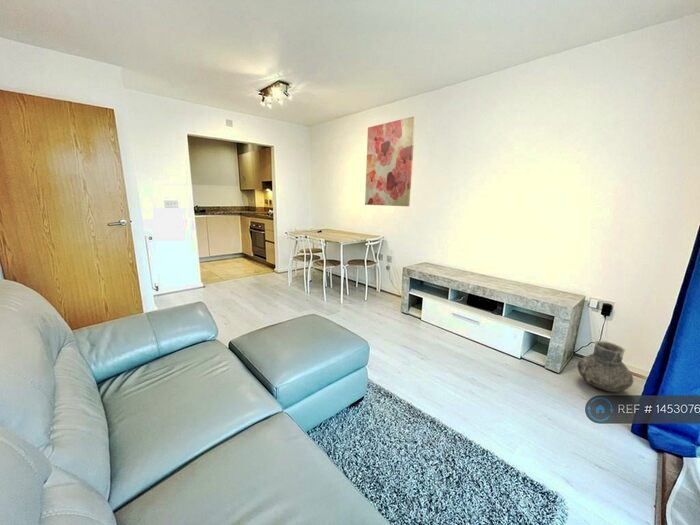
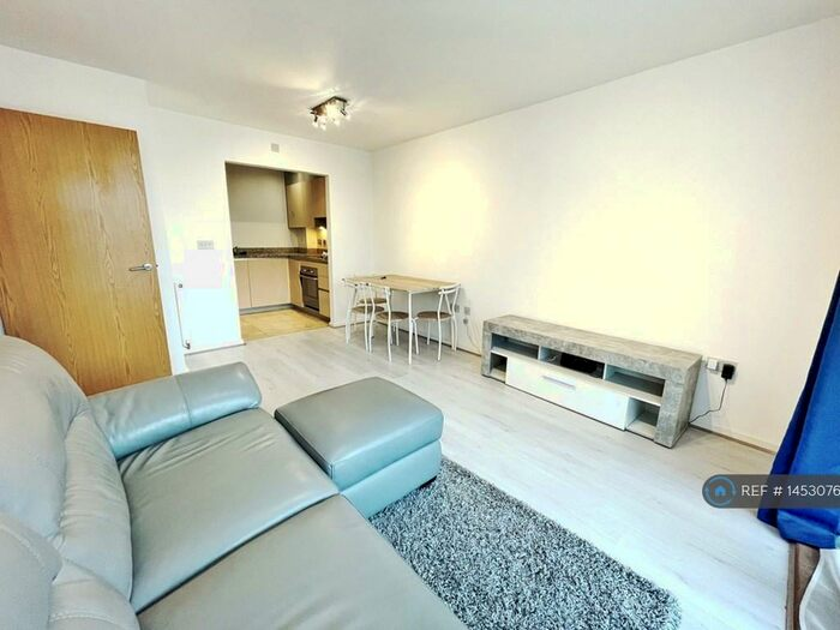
- vase (605, 365)
- wall art (387, 165)
